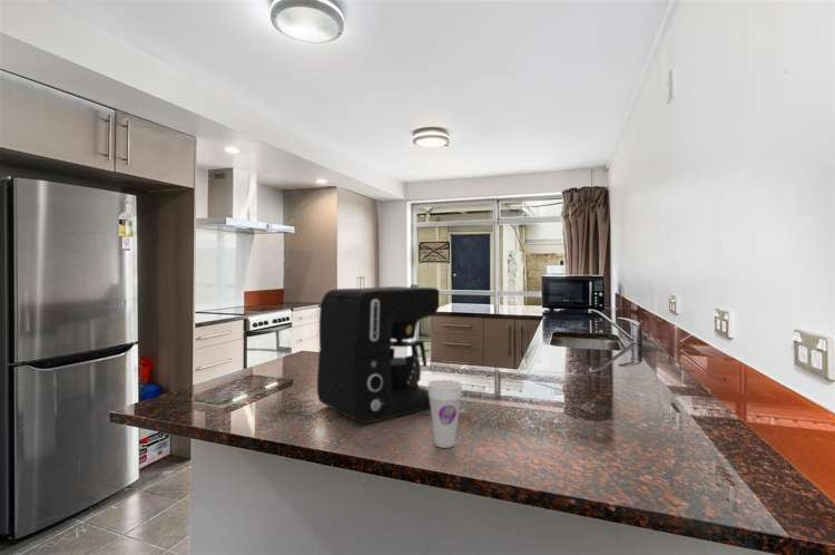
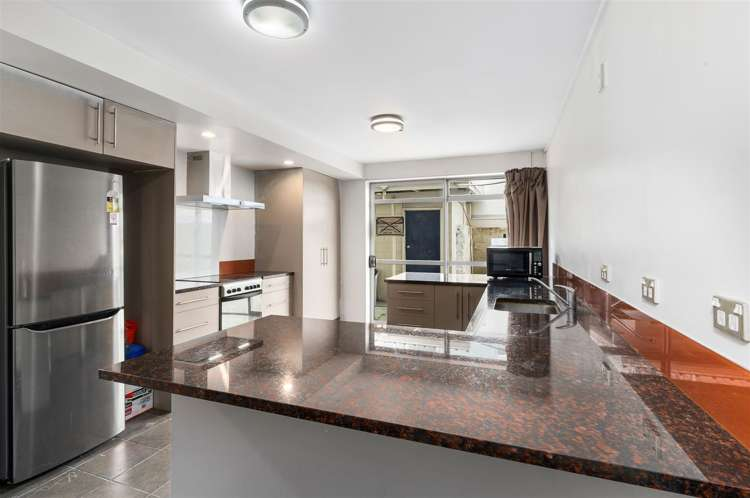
- coffee maker (384, 347)
- cup (444, 413)
